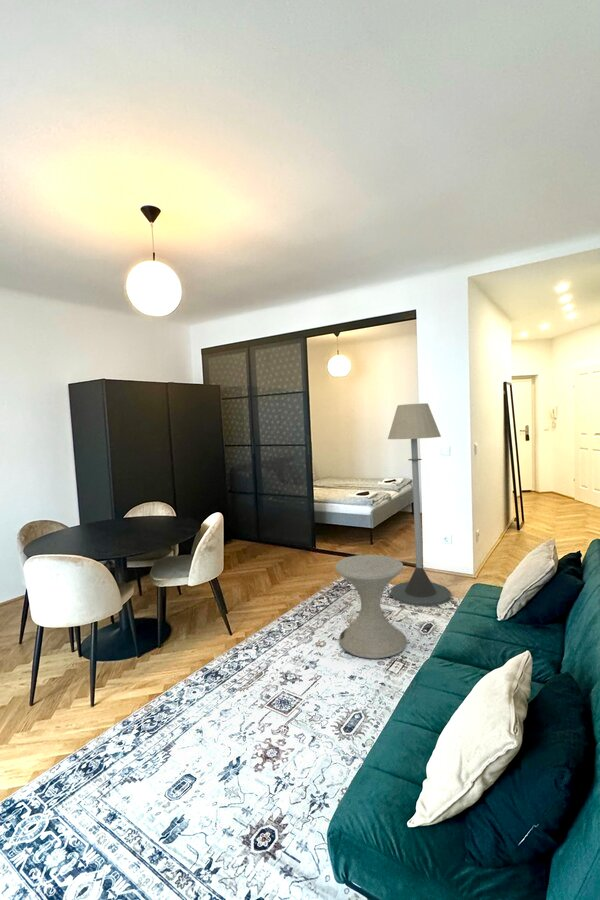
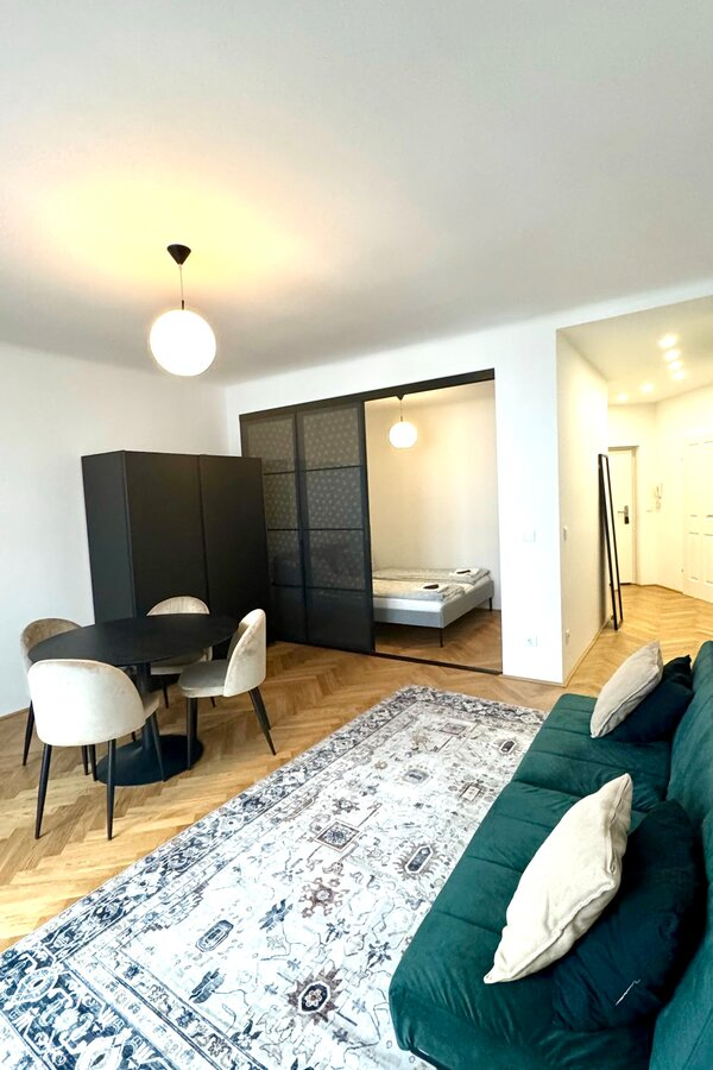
- floor lamp (416, 500)
- side table (370, 603)
